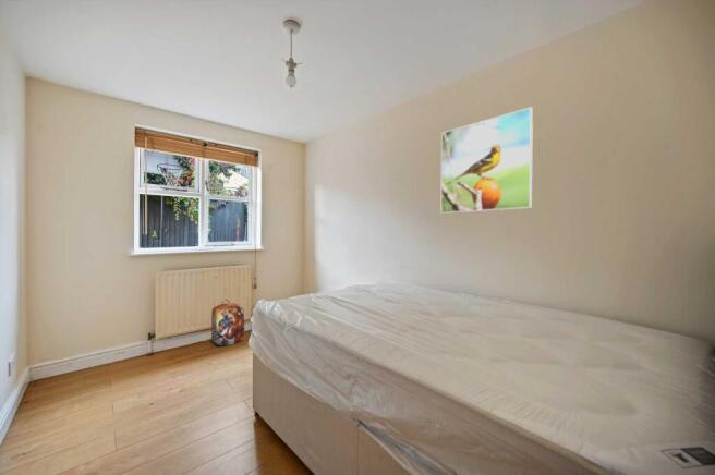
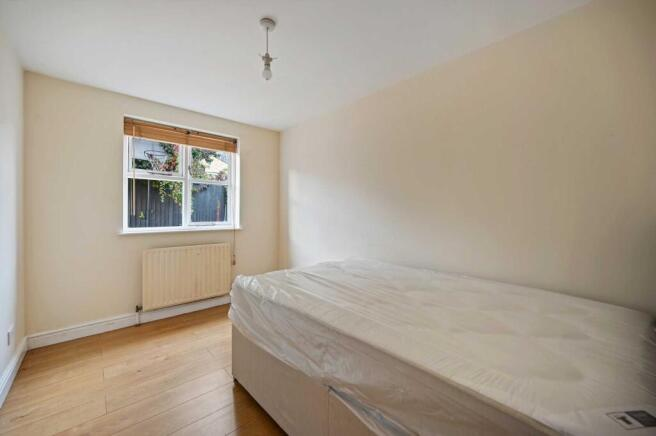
- backpack (227, 321)
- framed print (482, 166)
